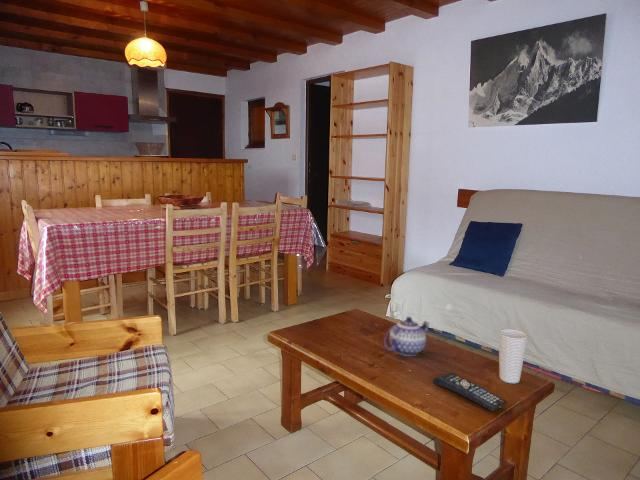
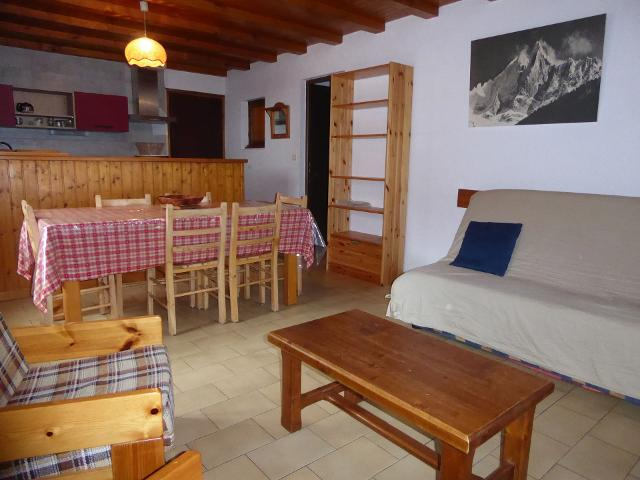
- teapot (407, 334)
- cup (511, 356)
- remote control (467, 390)
